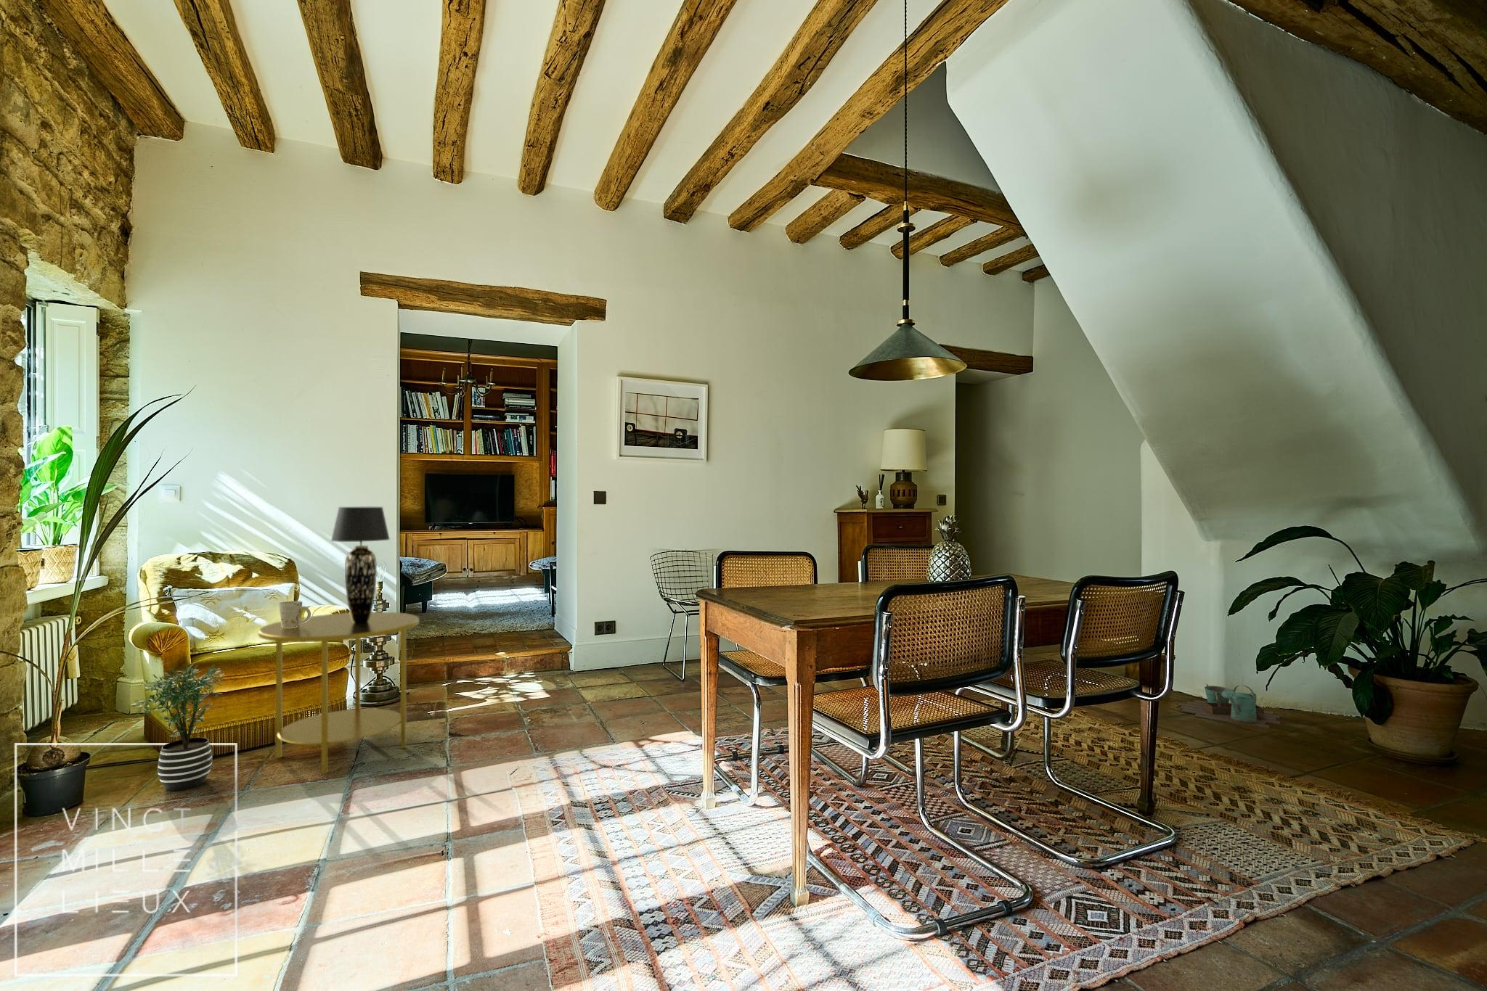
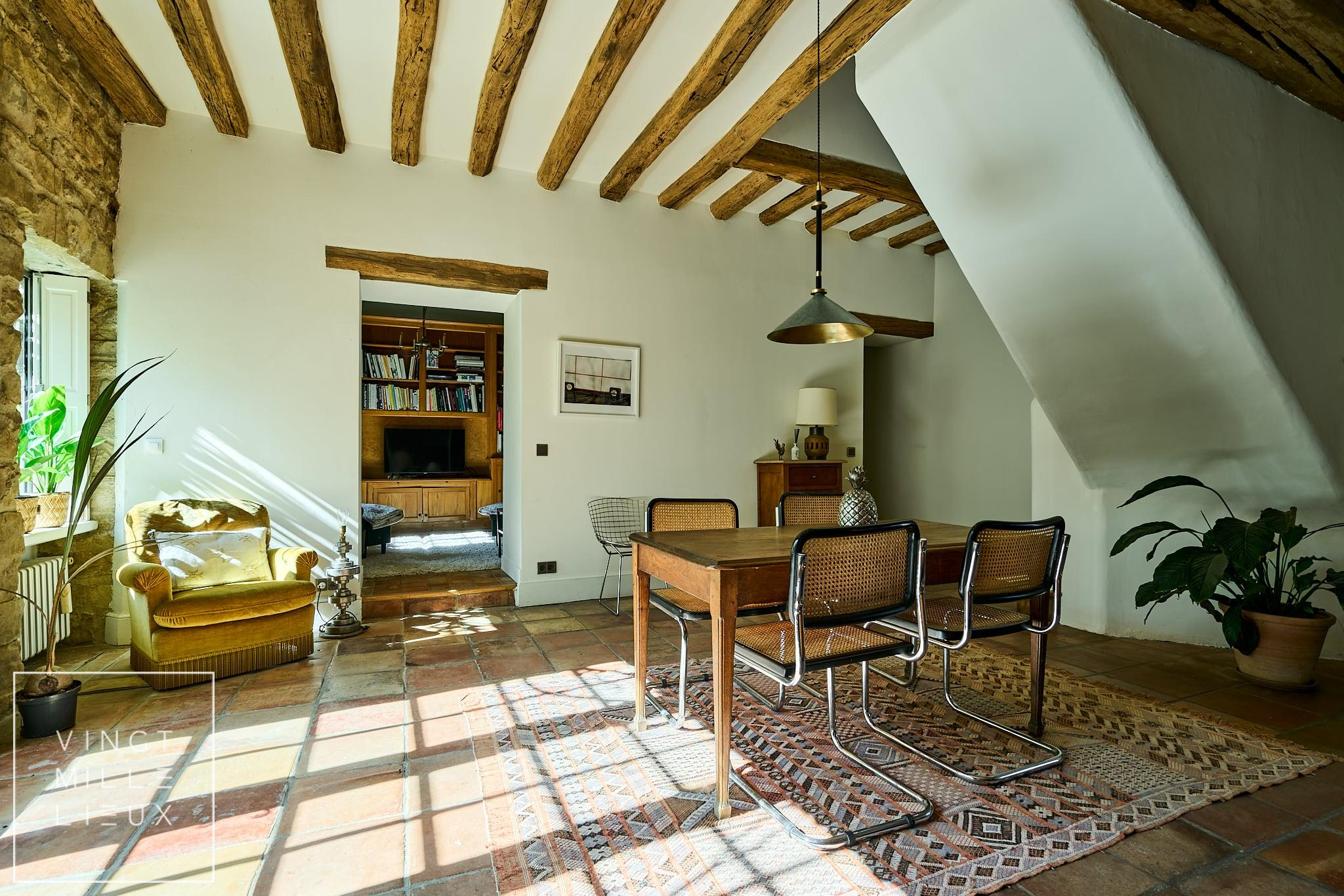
- mug (295, 614)
- table lamp (361, 564)
- side table (355, 688)
- potted plant (183, 727)
- watering can (1226, 697)
